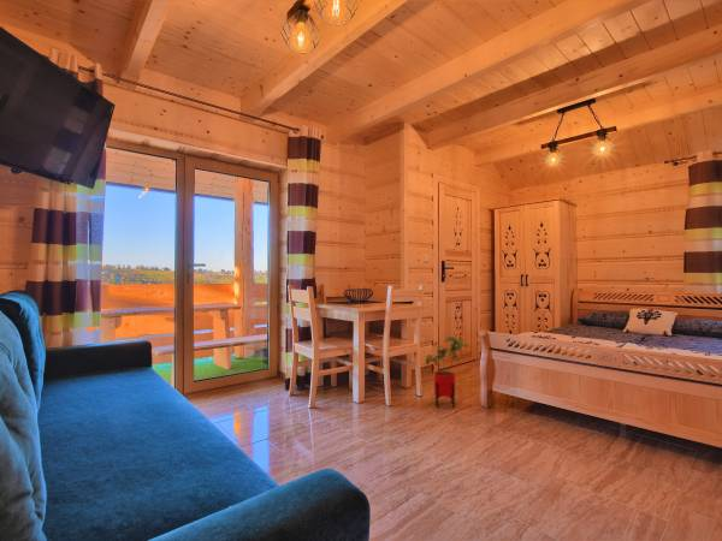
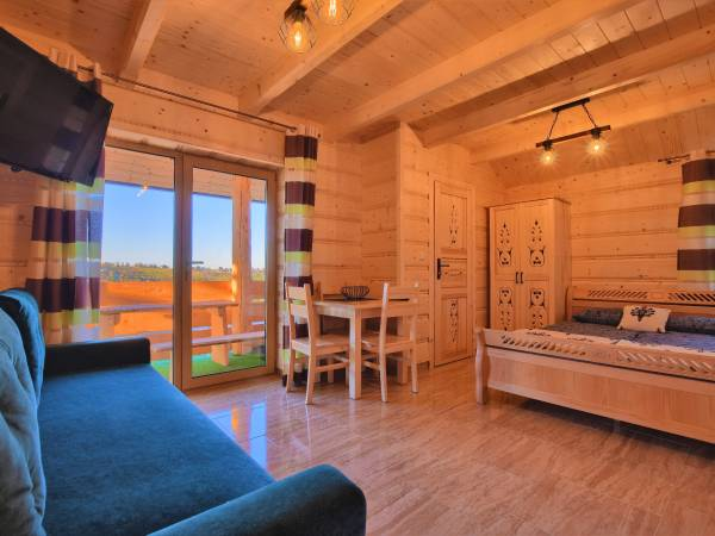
- house plant (444, 370)
